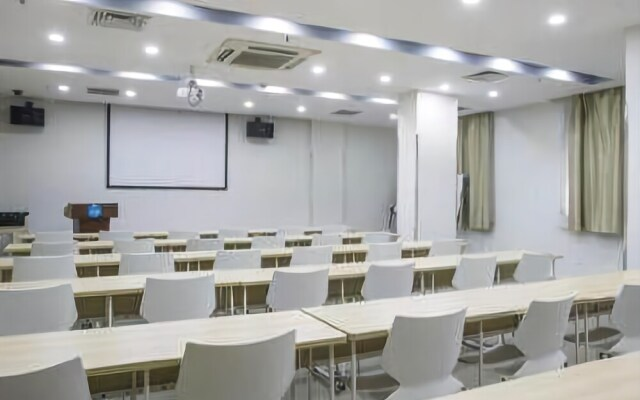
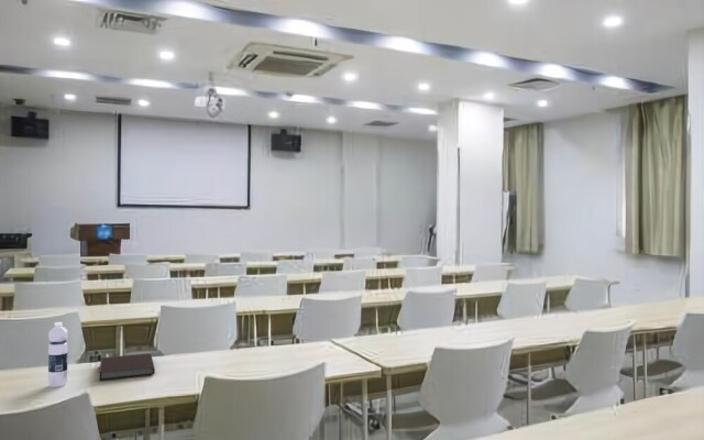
+ notebook (127, 365)
+ water bottle (57, 353)
